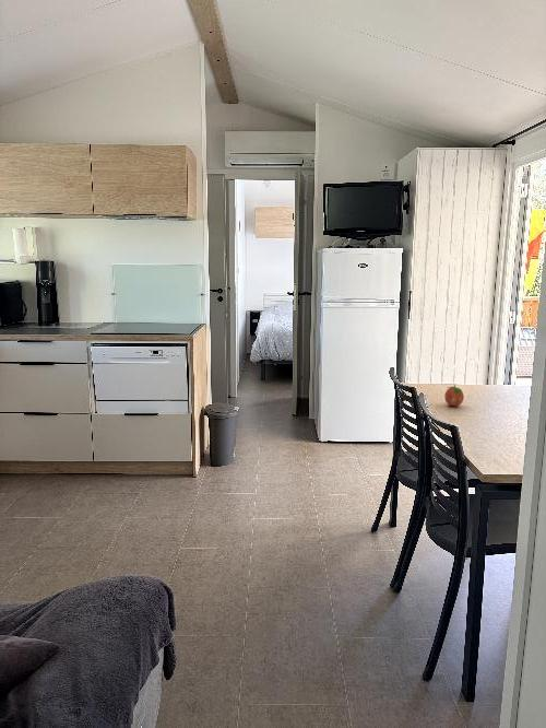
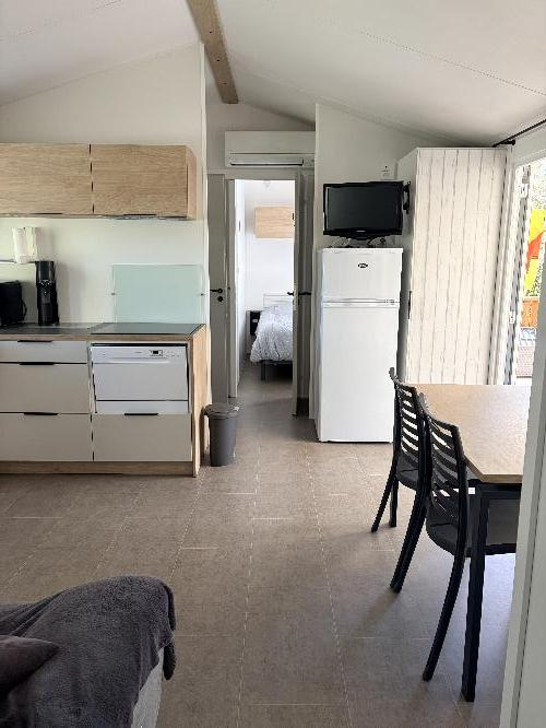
- fruit (454, 395)
